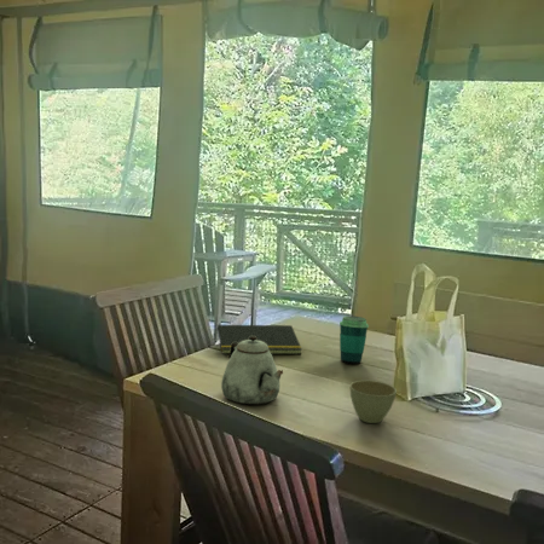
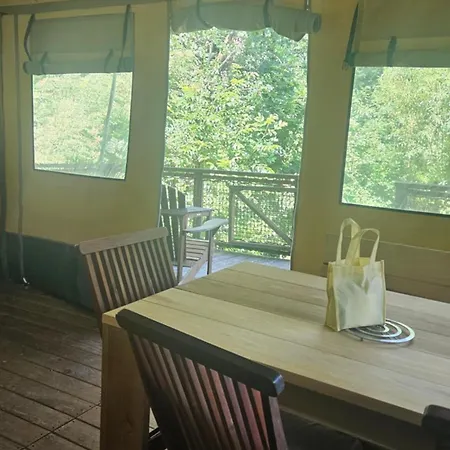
- teapot (254, 368)
- notepad (257, 338)
- flower pot (371, 403)
- cup (352, 338)
